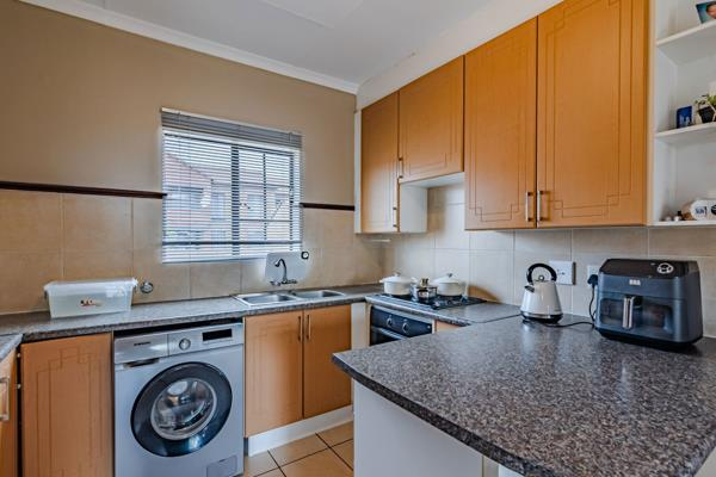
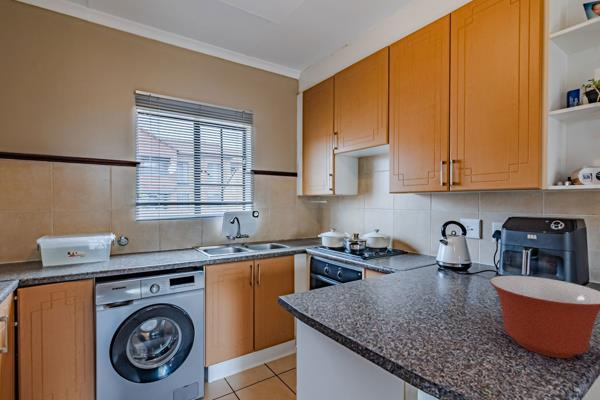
+ mixing bowl (543, 316)
